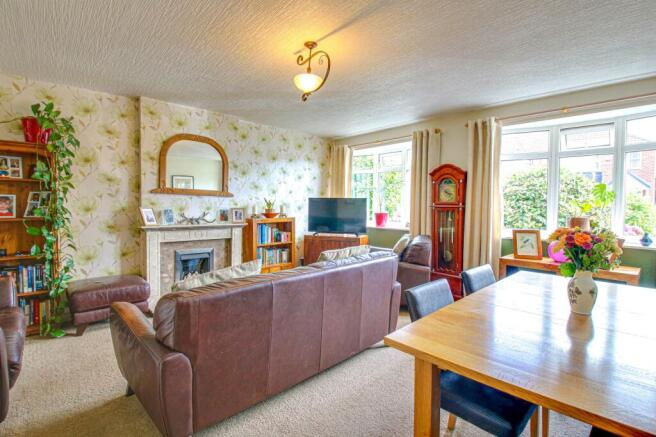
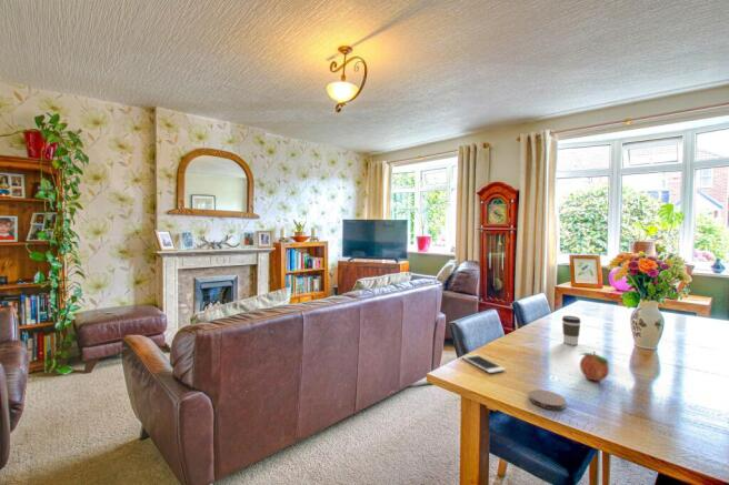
+ cell phone (482, 363)
+ fruit (593, 365)
+ coffee cup (570, 330)
+ coaster (547, 398)
